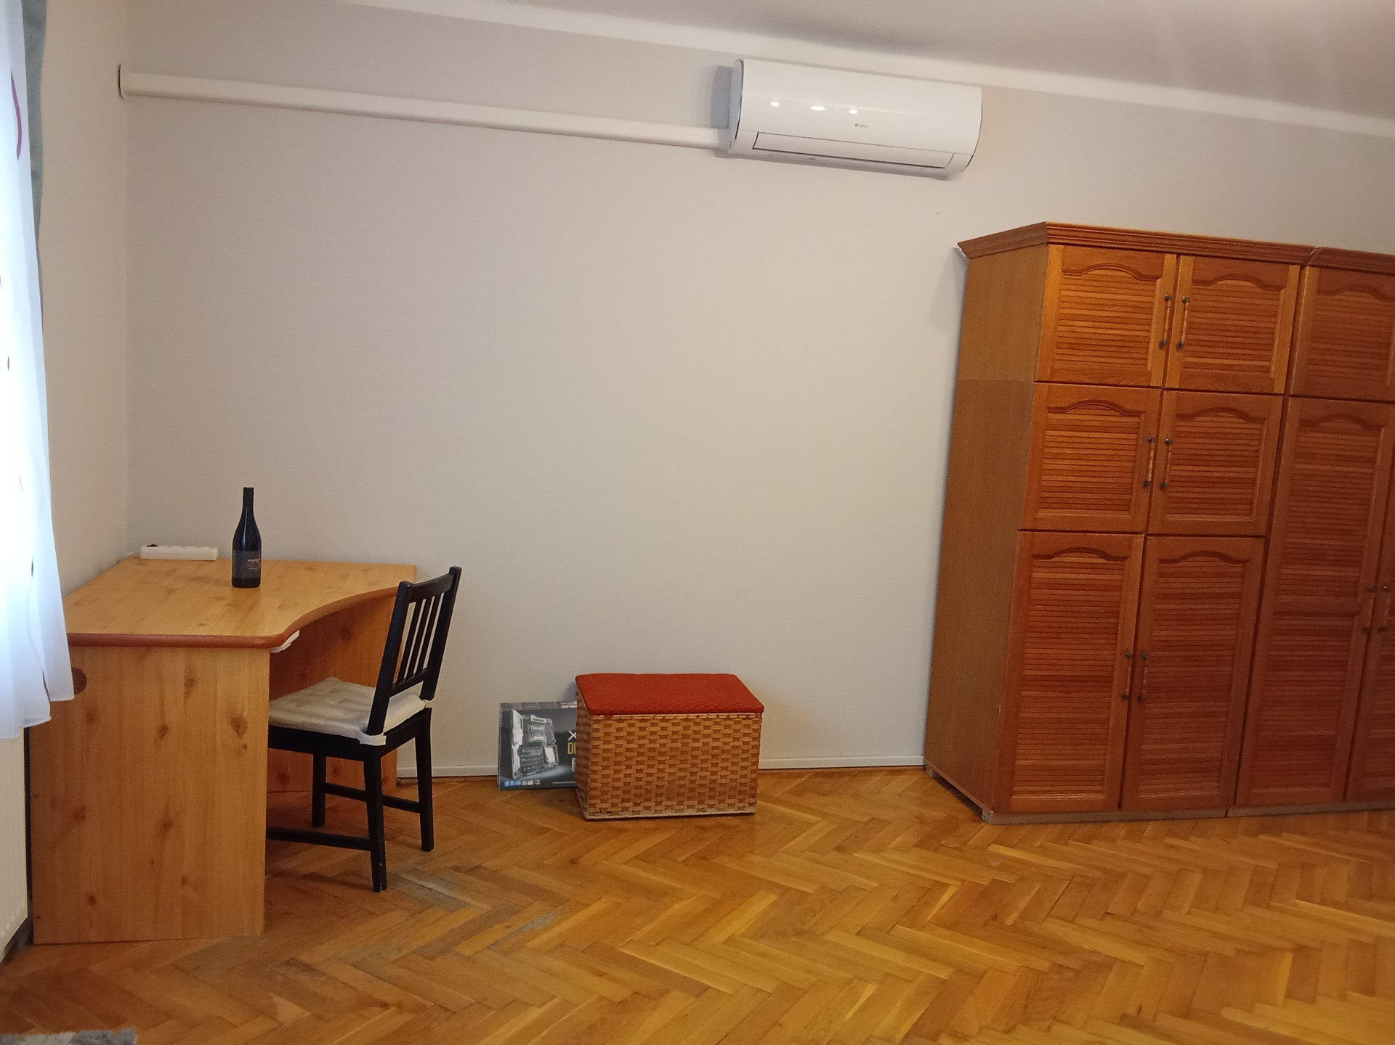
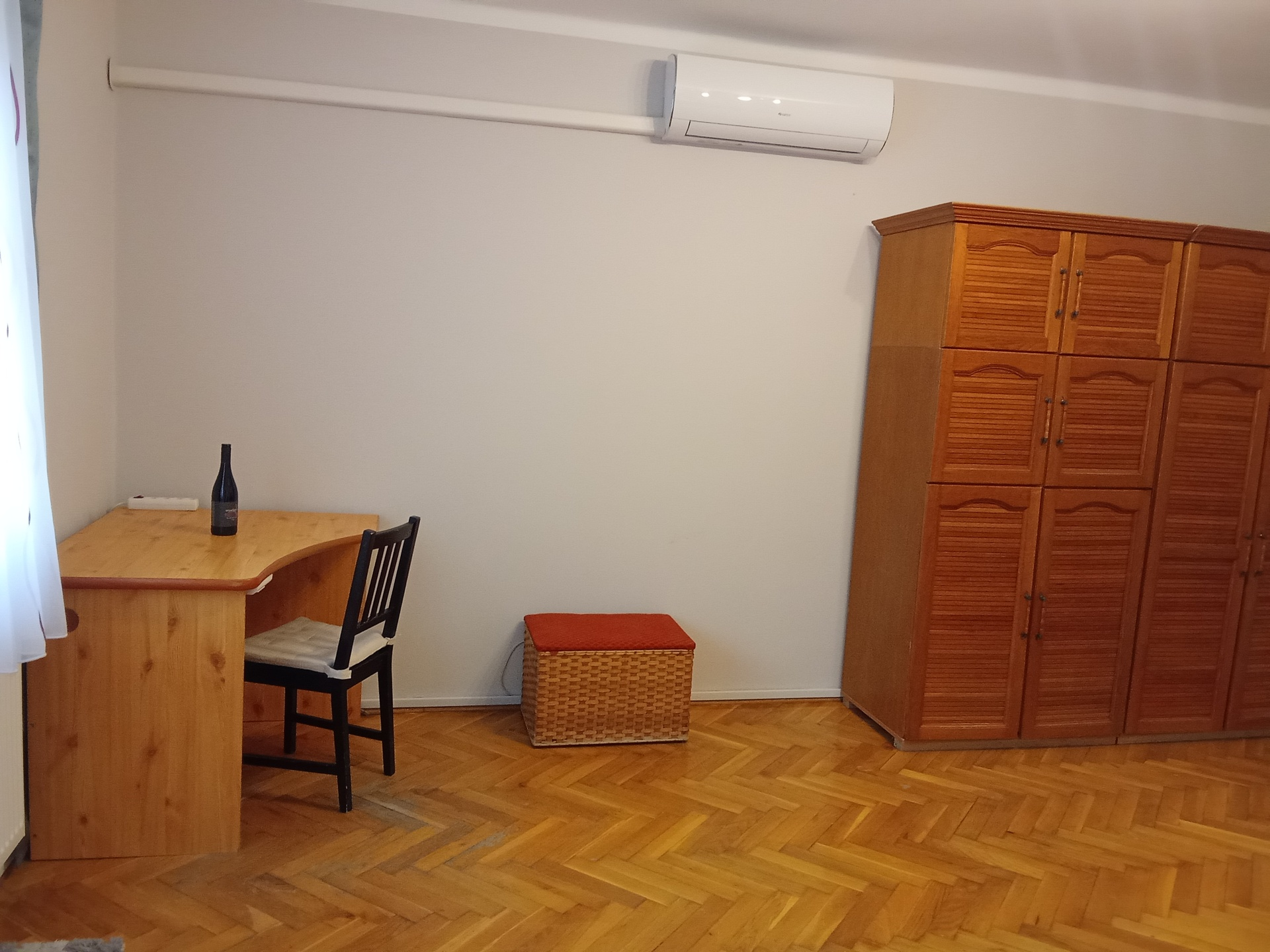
- box (551, 744)
